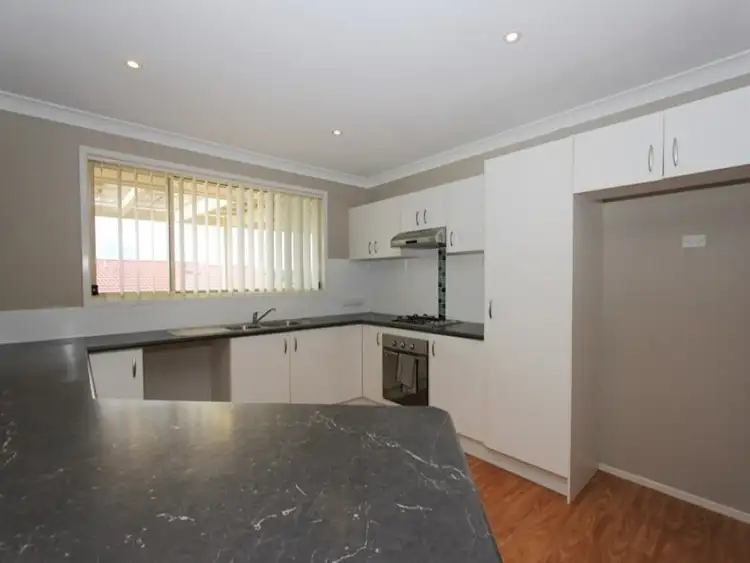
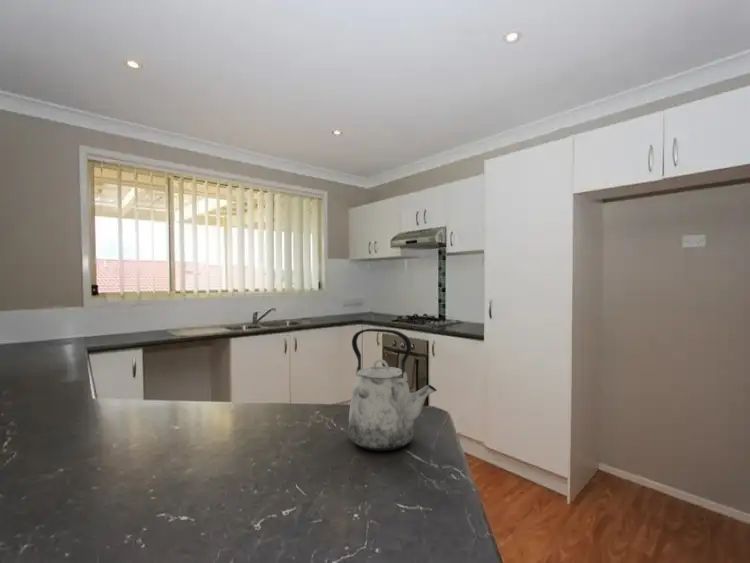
+ kettle (392, 387)
